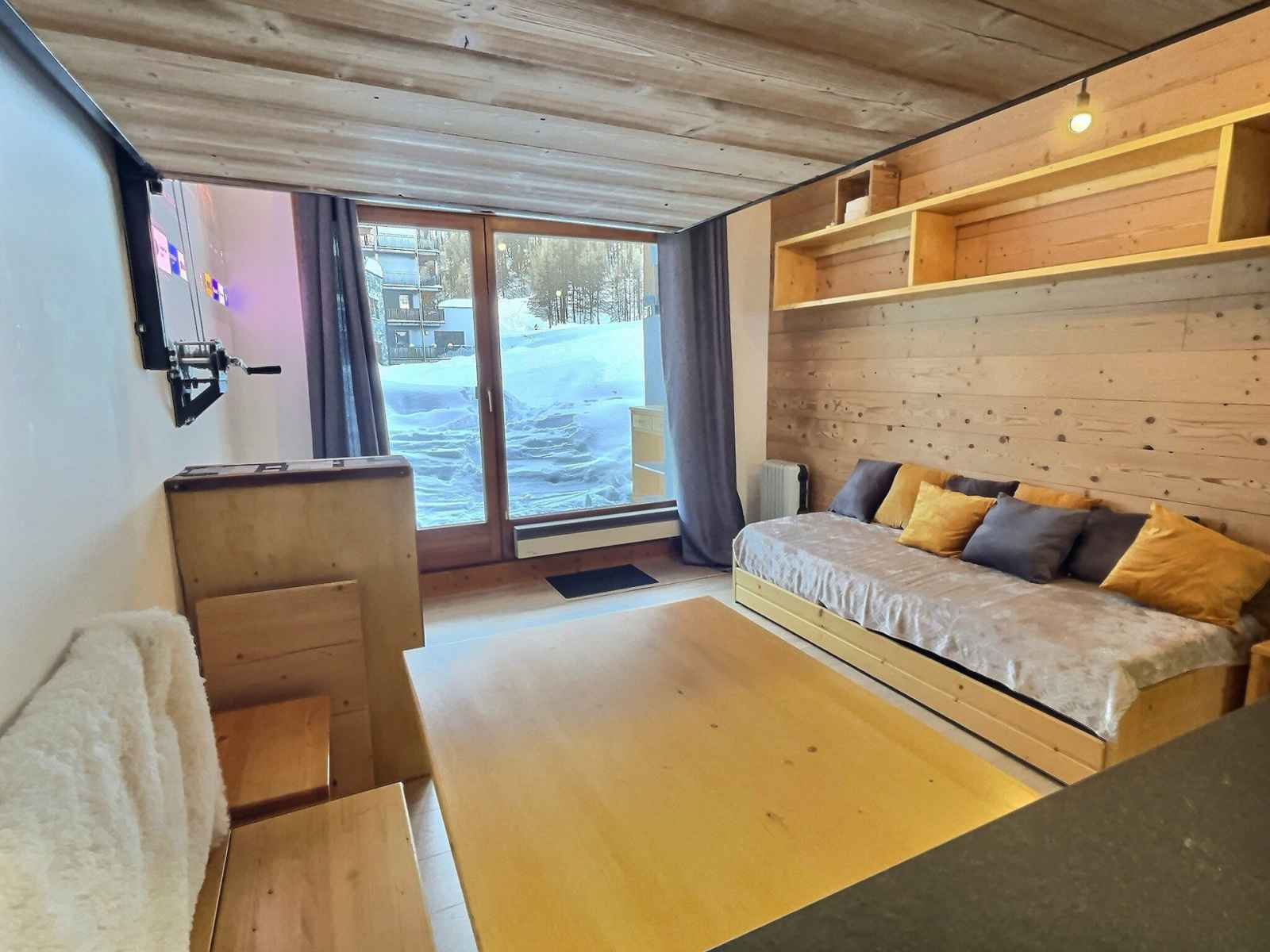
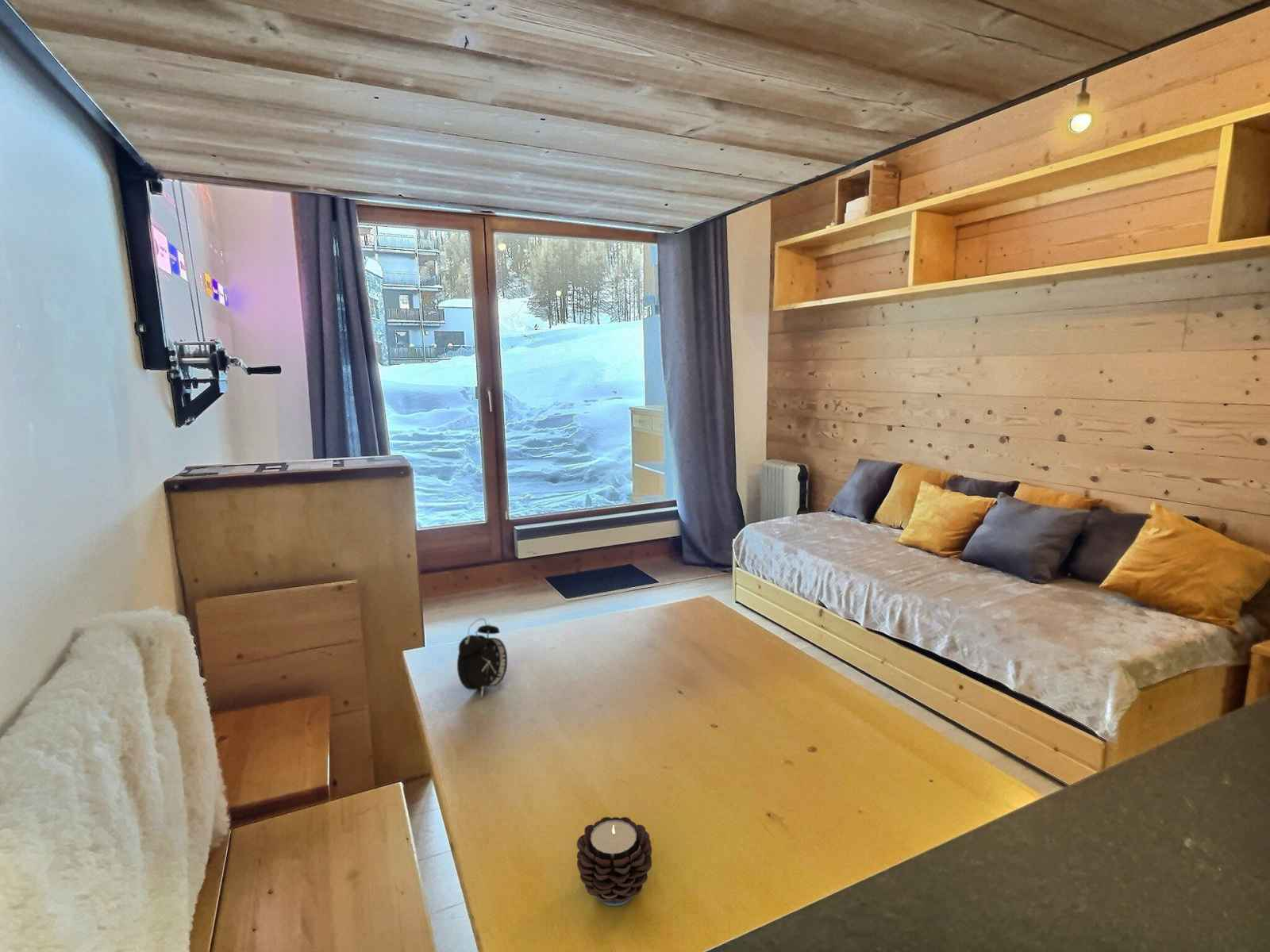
+ alarm clock (483, 654)
+ candle (614, 857)
